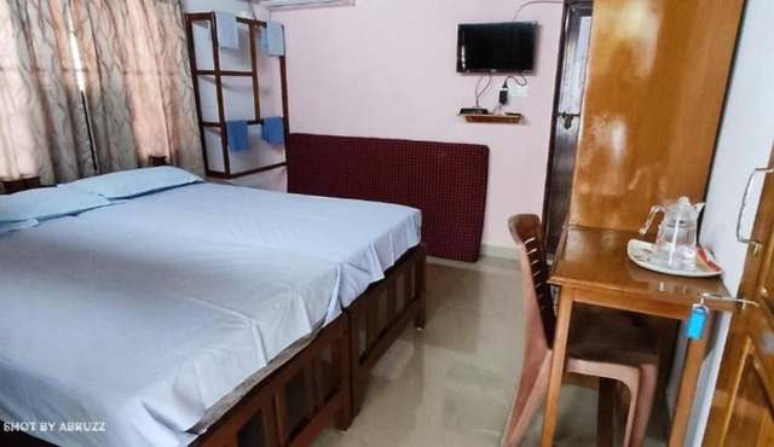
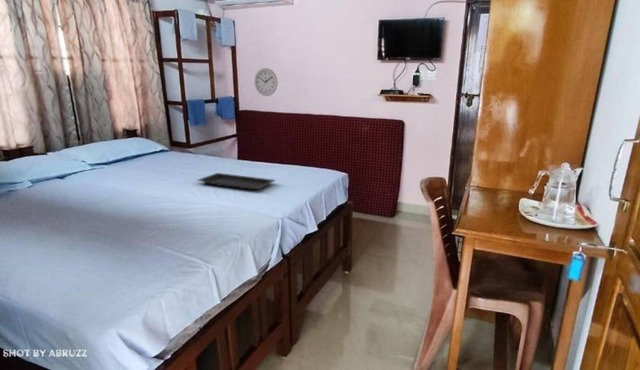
+ serving tray (236, 181)
+ wall clock (265, 82)
